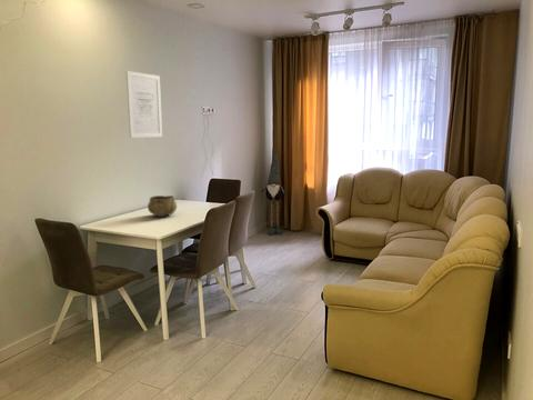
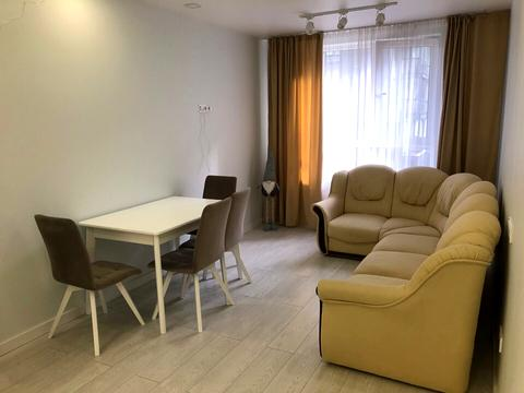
- wall art (144, 106)
- decorative bowl (162, 206)
